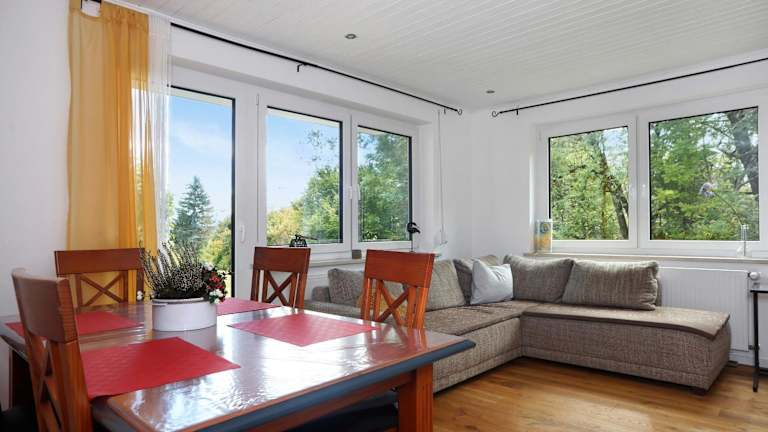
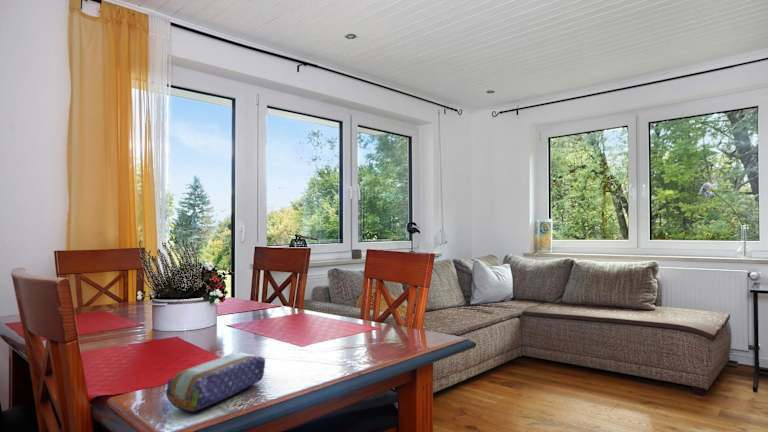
+ pencil case (218, 378)
